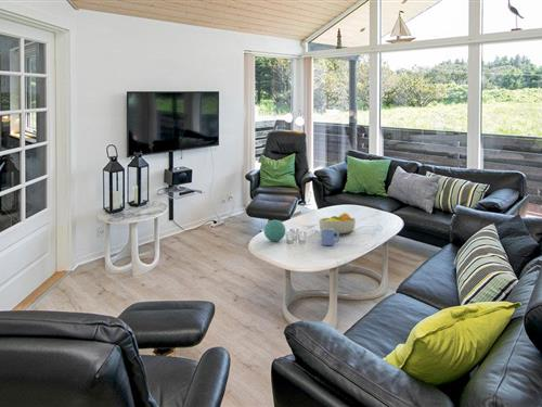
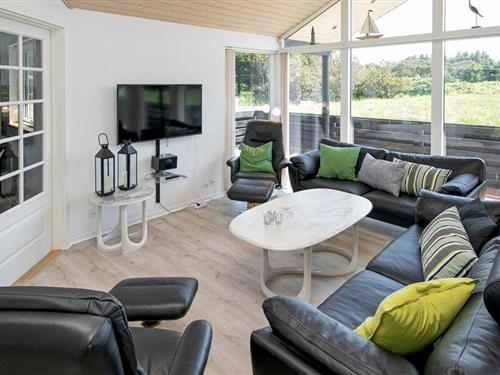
- mug (330, 237)
- fruit bowl (337, 222)
- decorative ball (274, 230)
